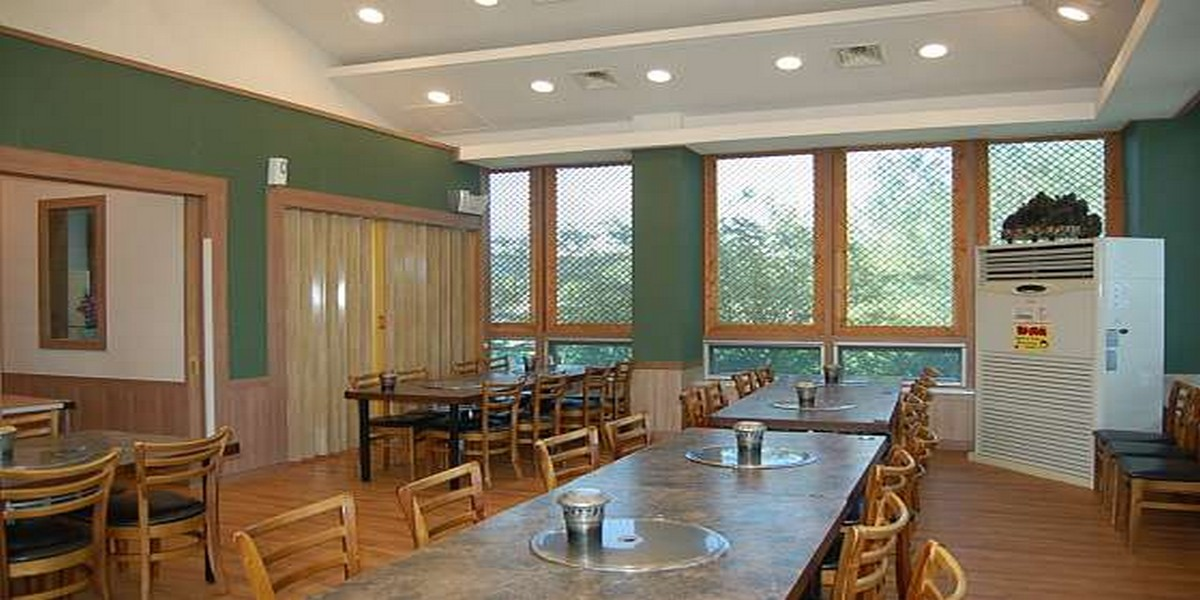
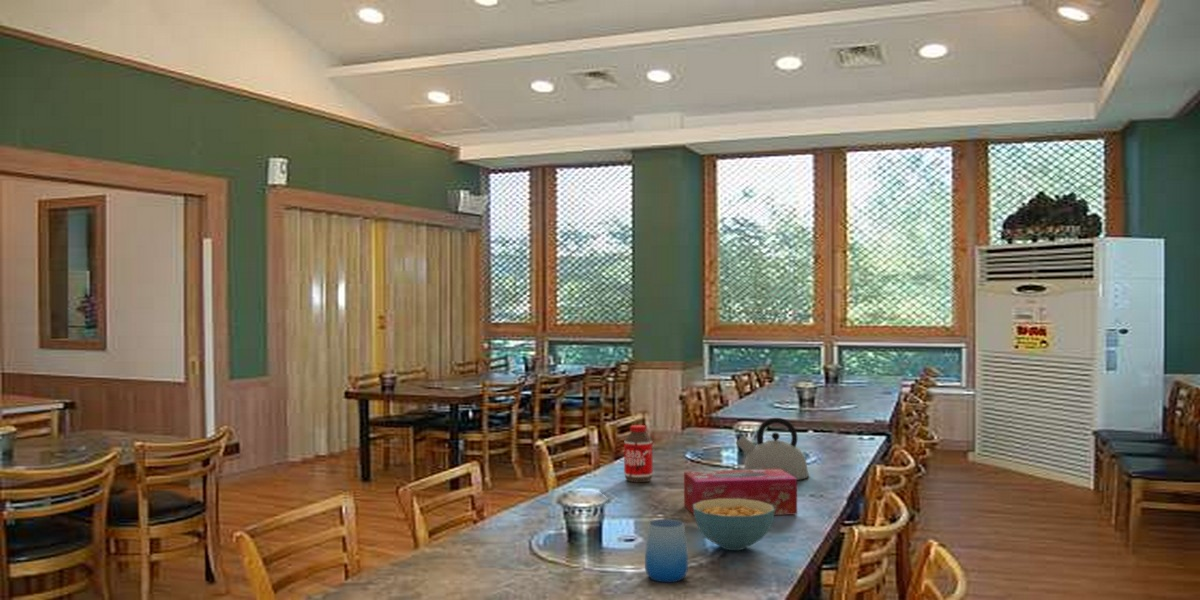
+ cup (666, 550)
+ bottle (638, 453)
+ tissue box (739, 492)
+ kettle (772, 446)
+ cereal bowl (733, 527)
